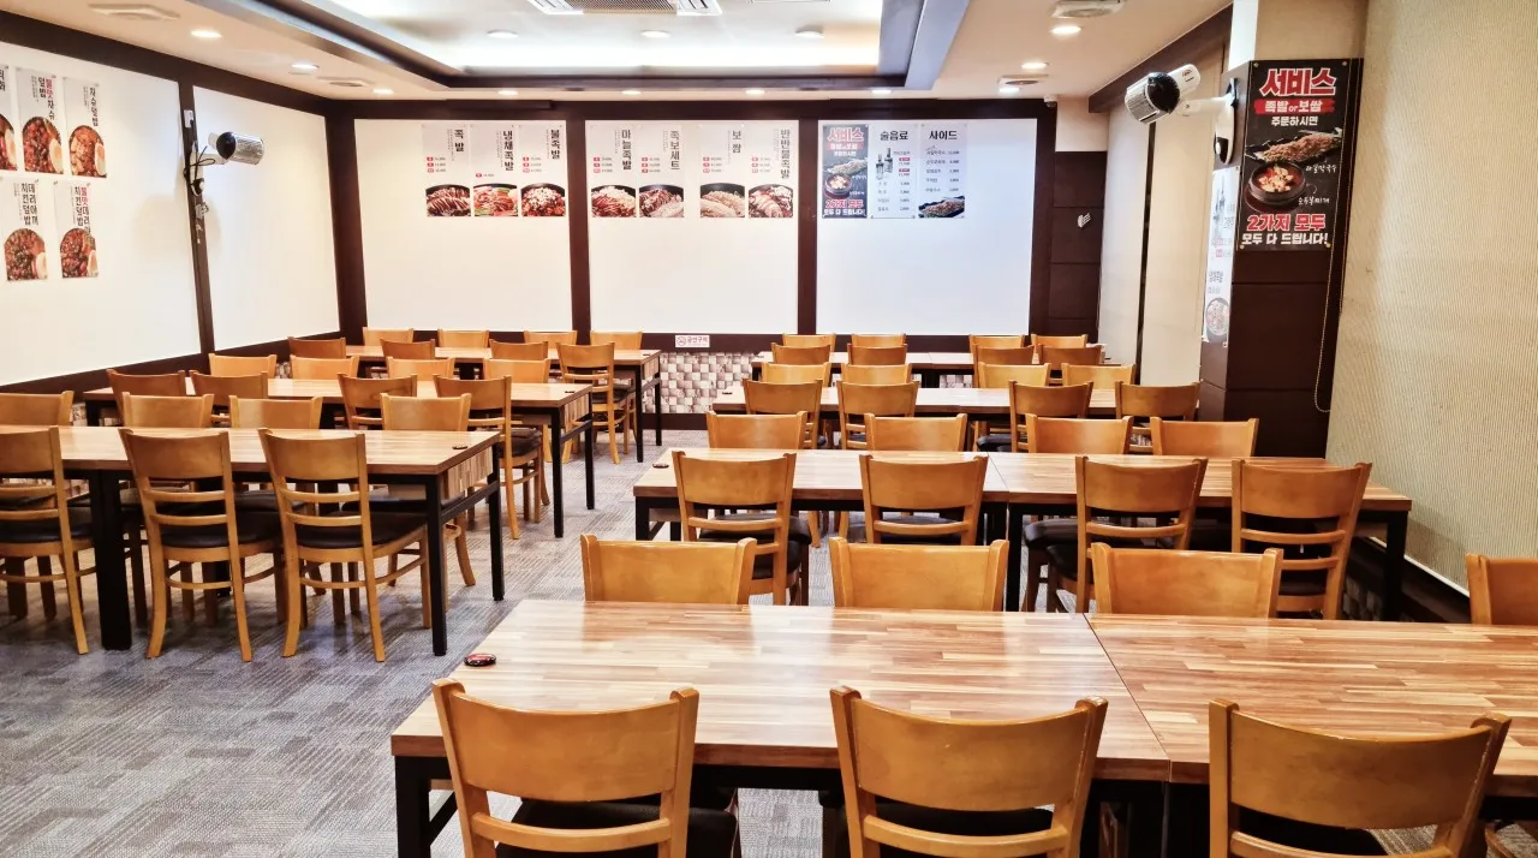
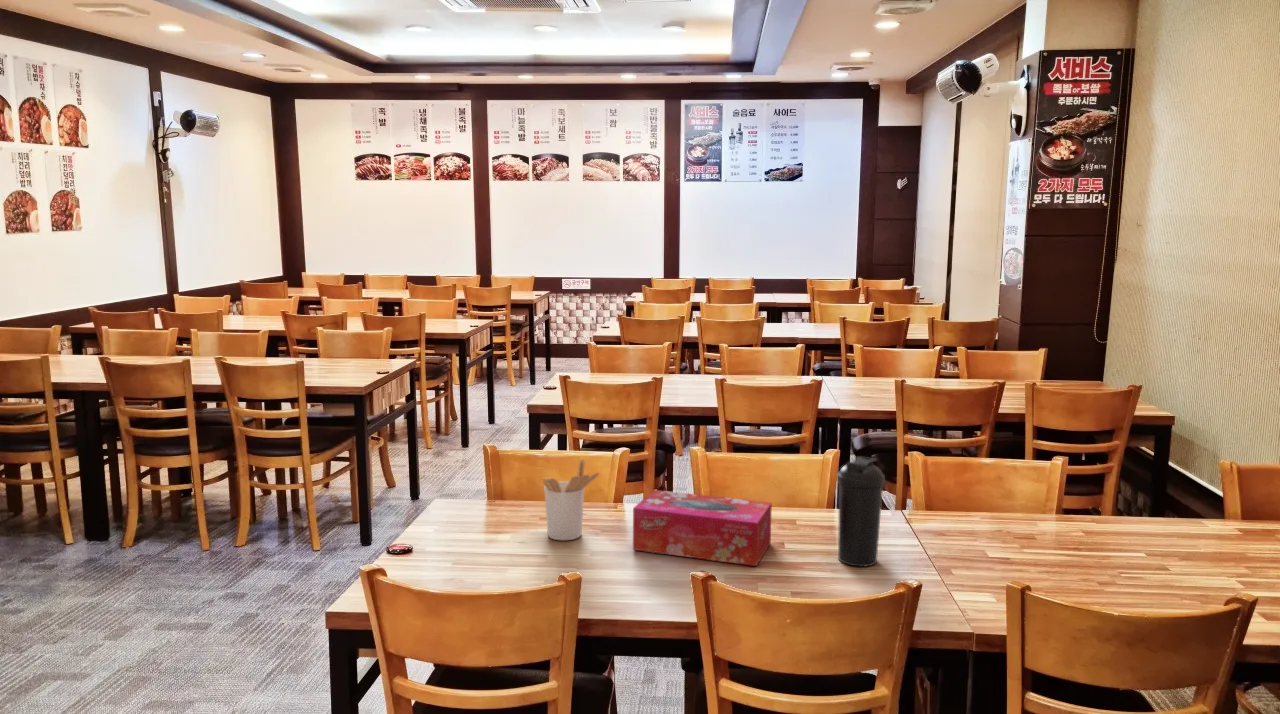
+ water bottle (859, 510)
+ utensil holder (571, 501)
+ tissue box (702, 526)
